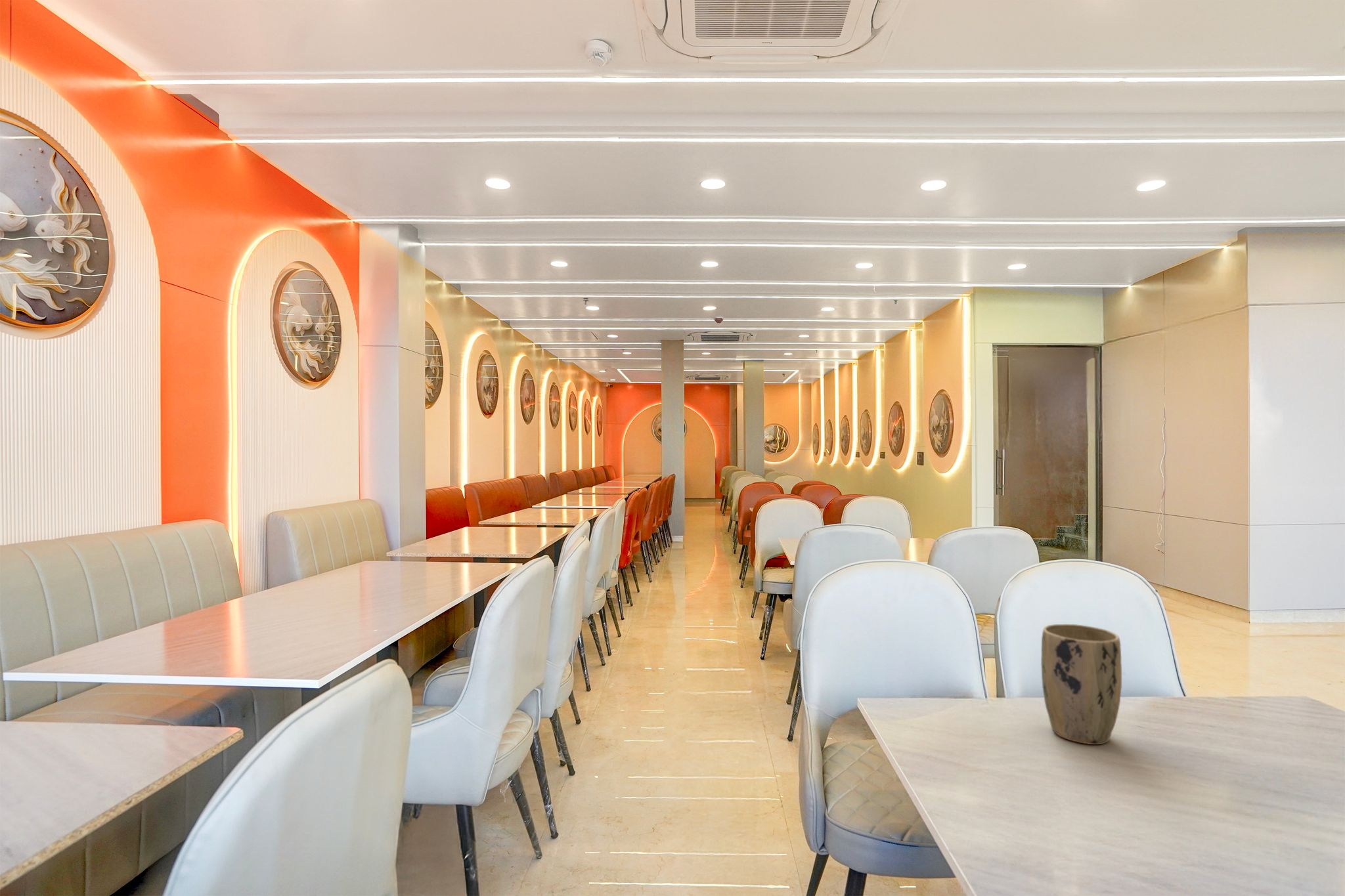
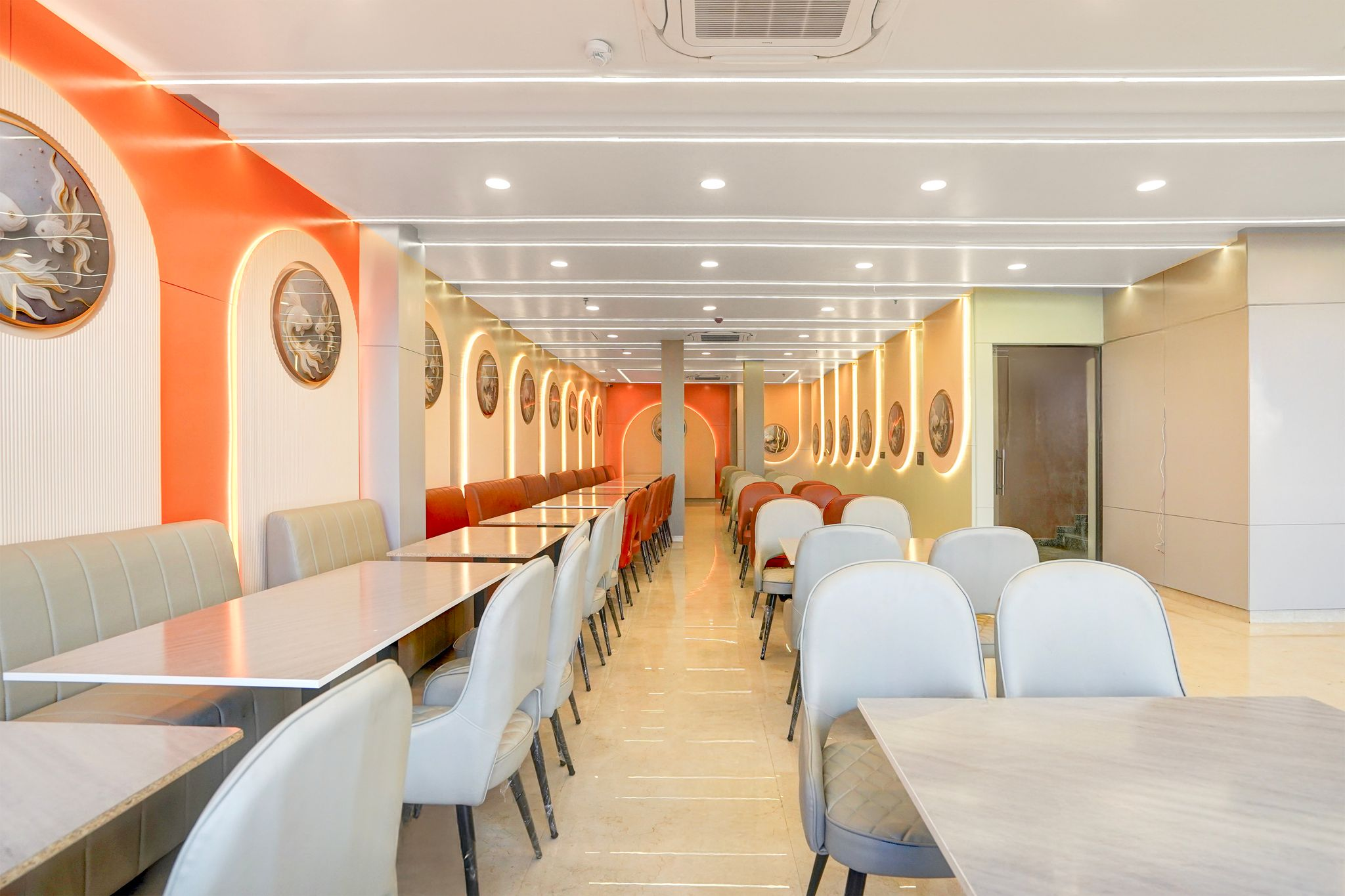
- plant pot (1080, 683)
